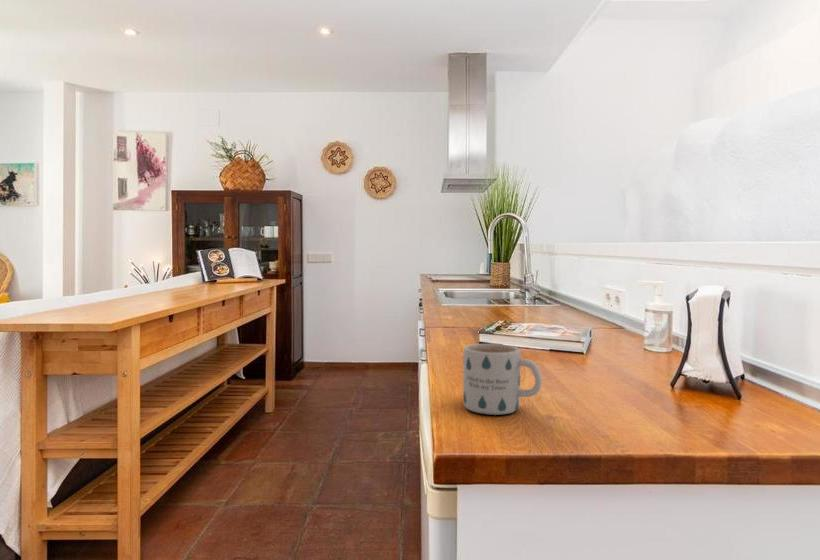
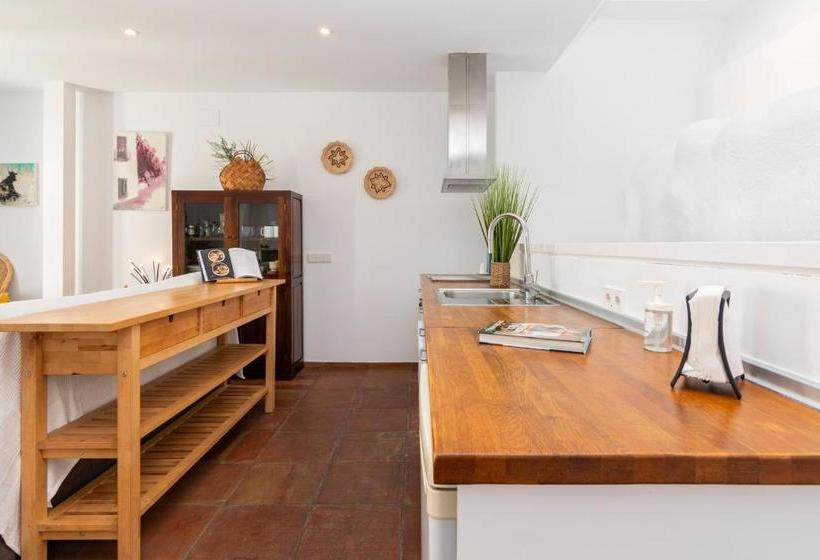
- mug (501, 378)
